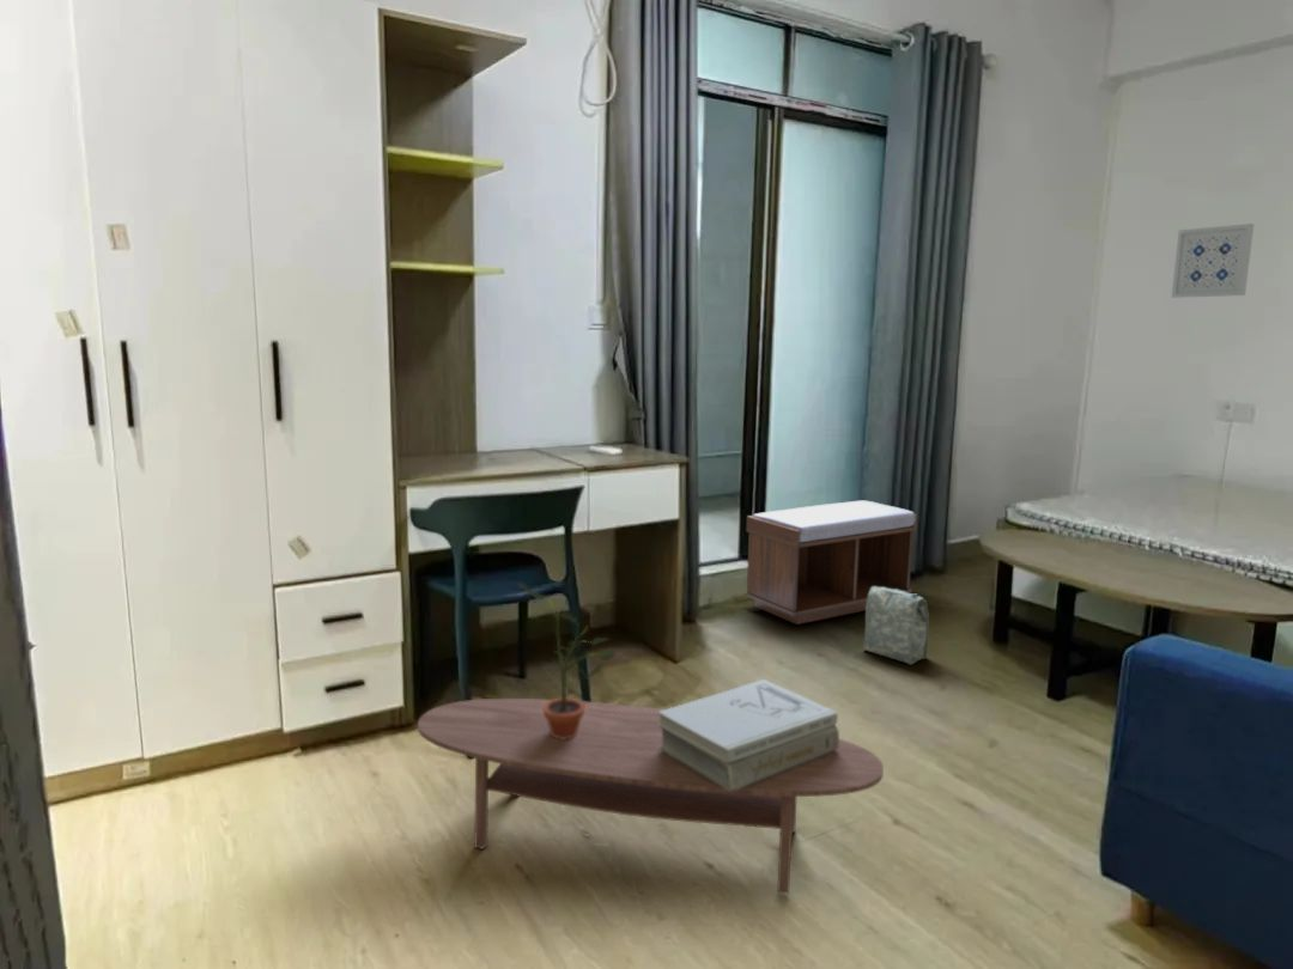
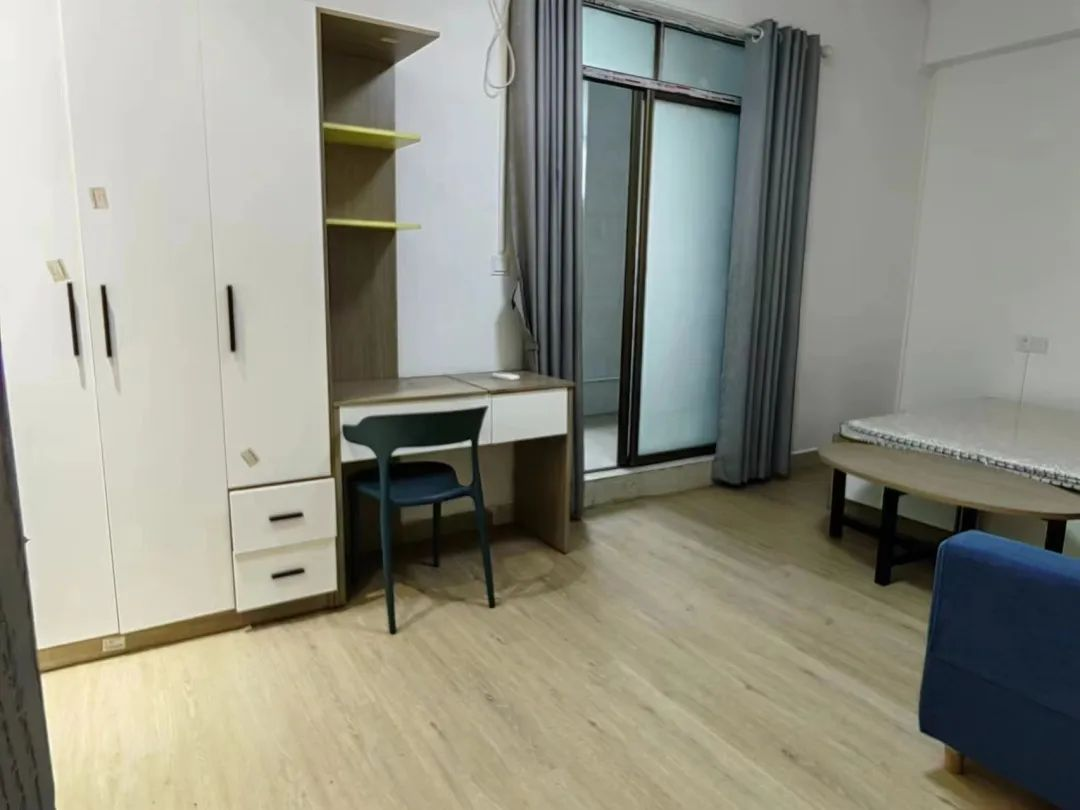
- coffee table (639, 788)
- wall art (1210, 262)
- bench (831, 557)
- books (748, 729)
- bag (897, 621)
- potted plant (559, 663)
